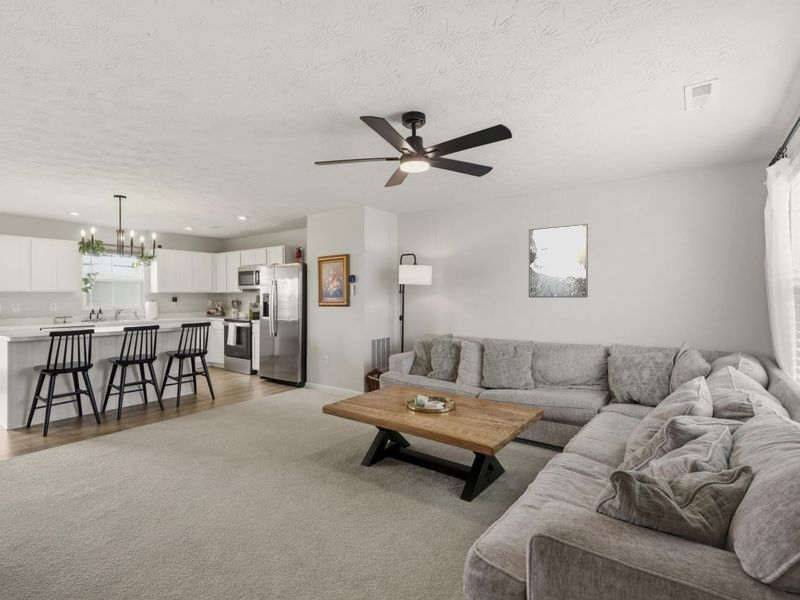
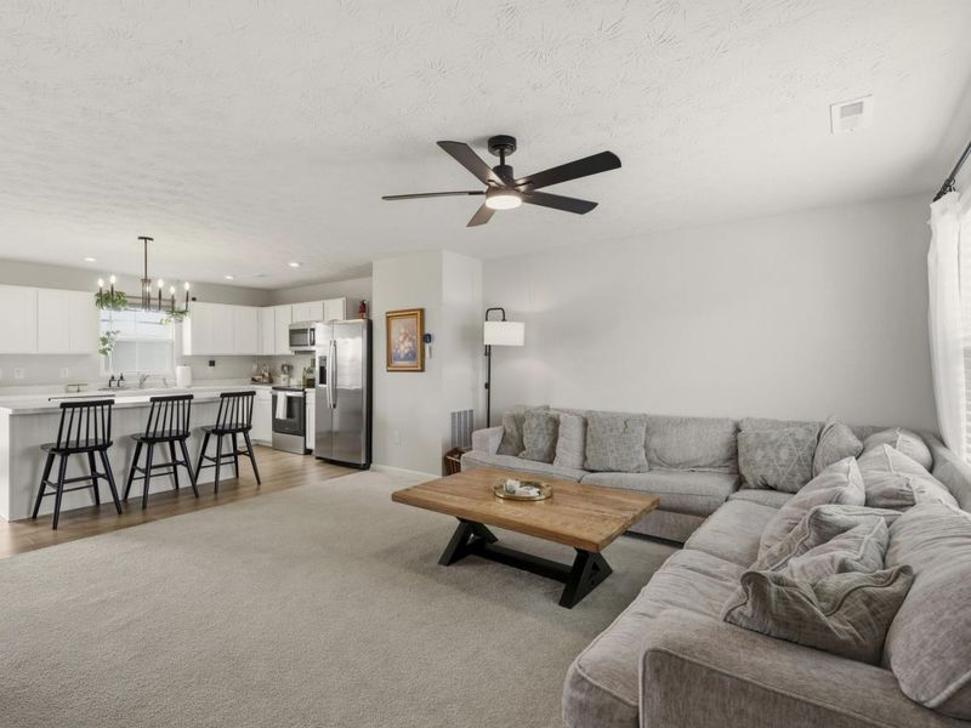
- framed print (557, 262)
